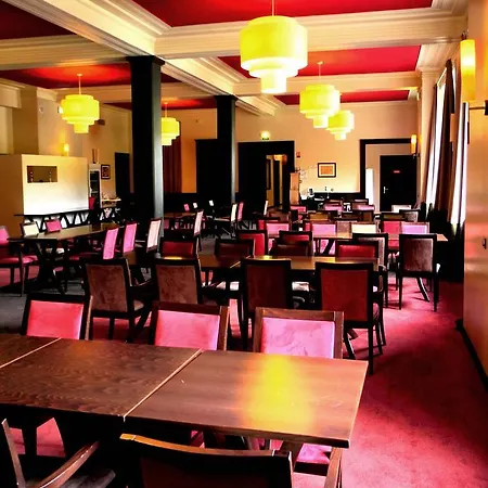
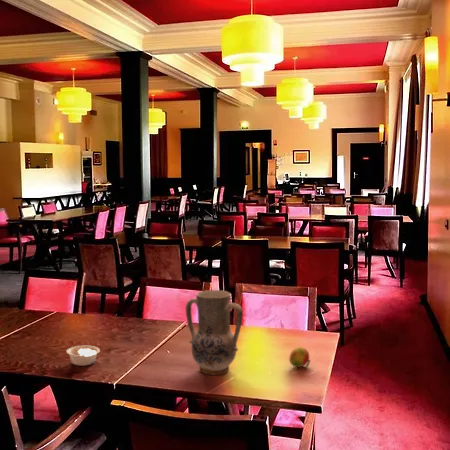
+ vase (214, 331)
+ legume (84, 355)
+ fruit (299, 357)
